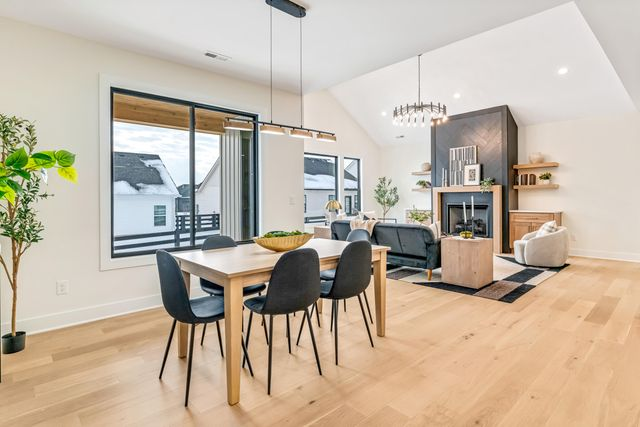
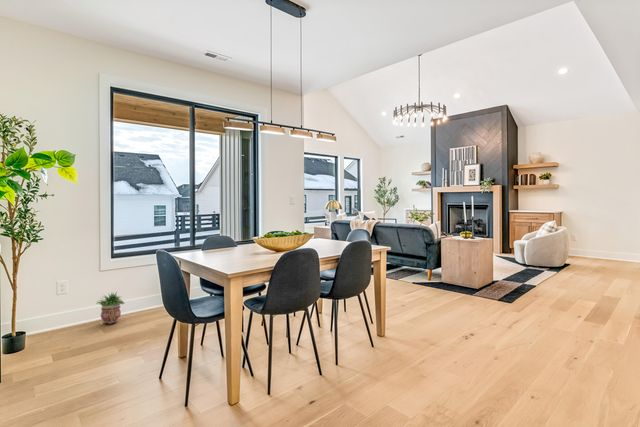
+ potted plant (110, 307)
